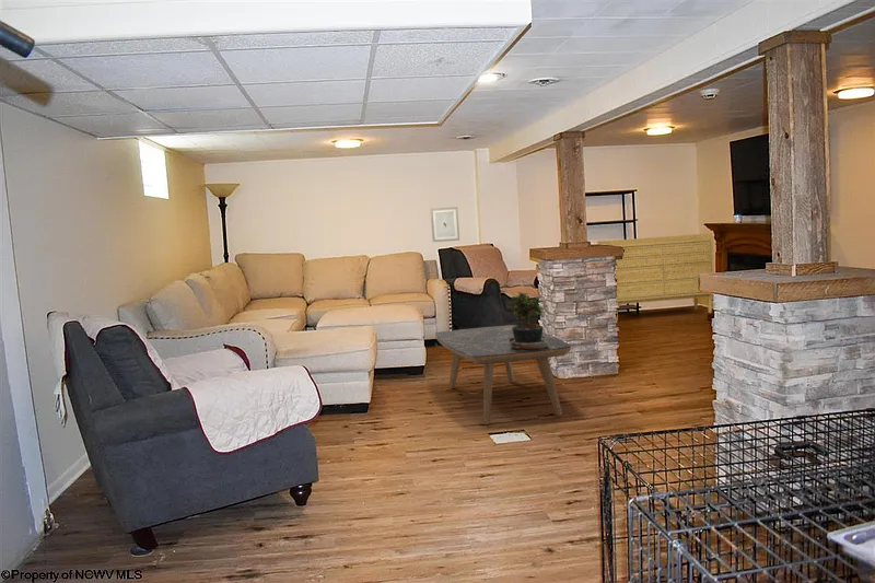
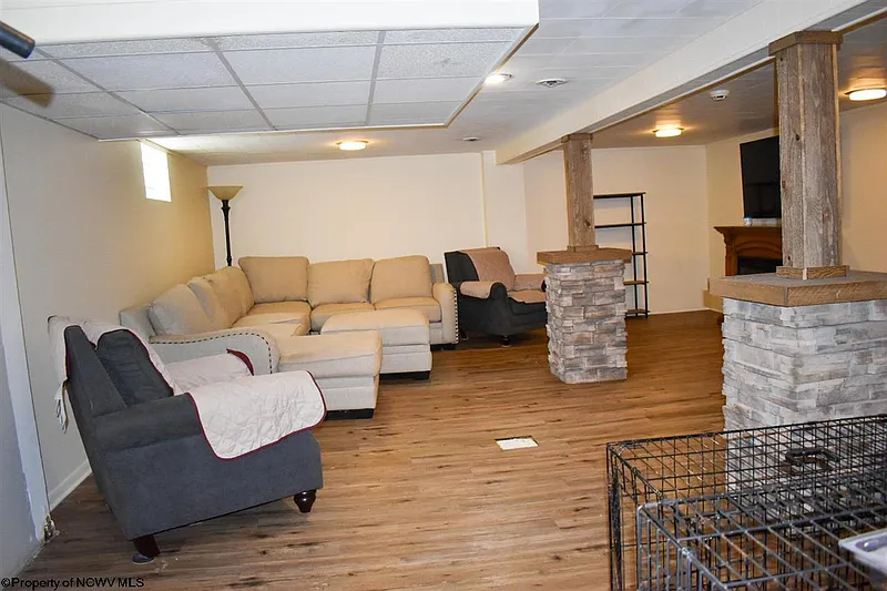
- potted plant (523, 317)
- coffee table (492, 370)
- wall art (445, 224)
- sideboard (655, 276)
